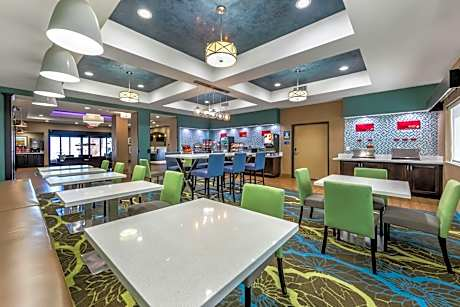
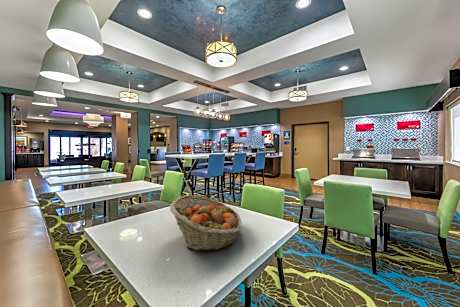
+ fruit basket (207, 218)
